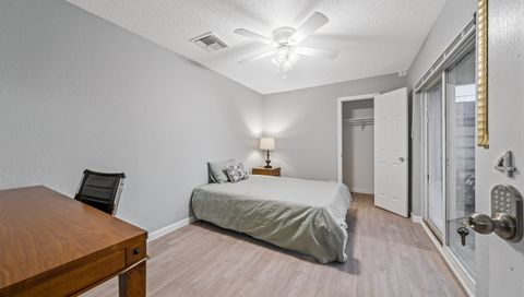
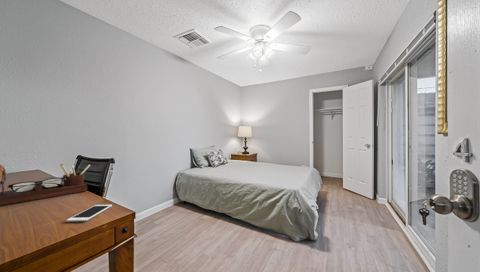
+ cell phone (91, 212)
+ desk organizer (46, 179)
